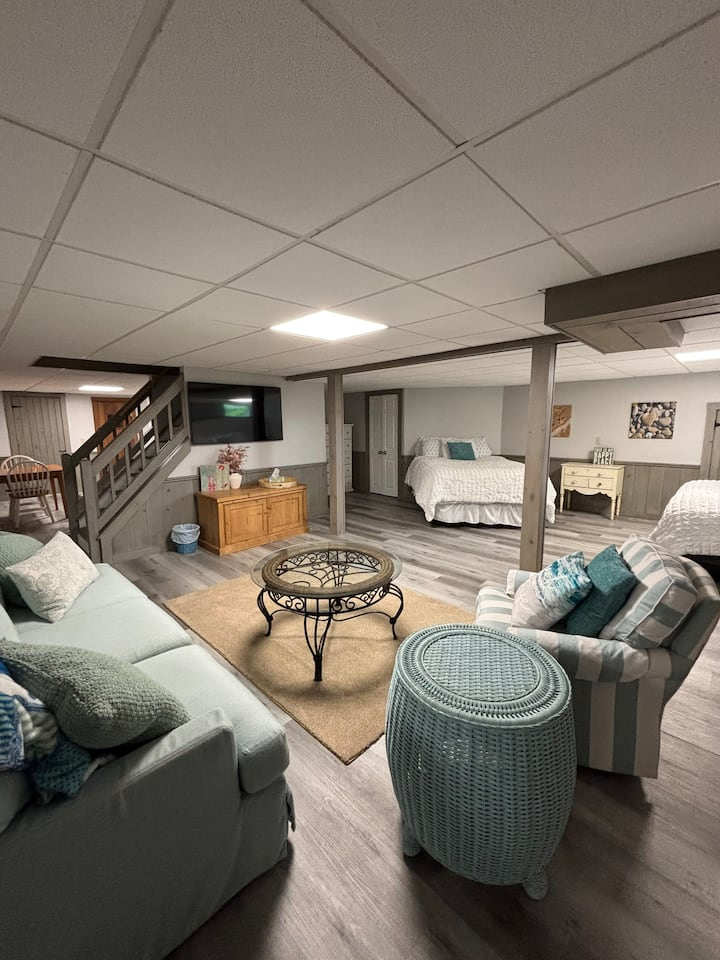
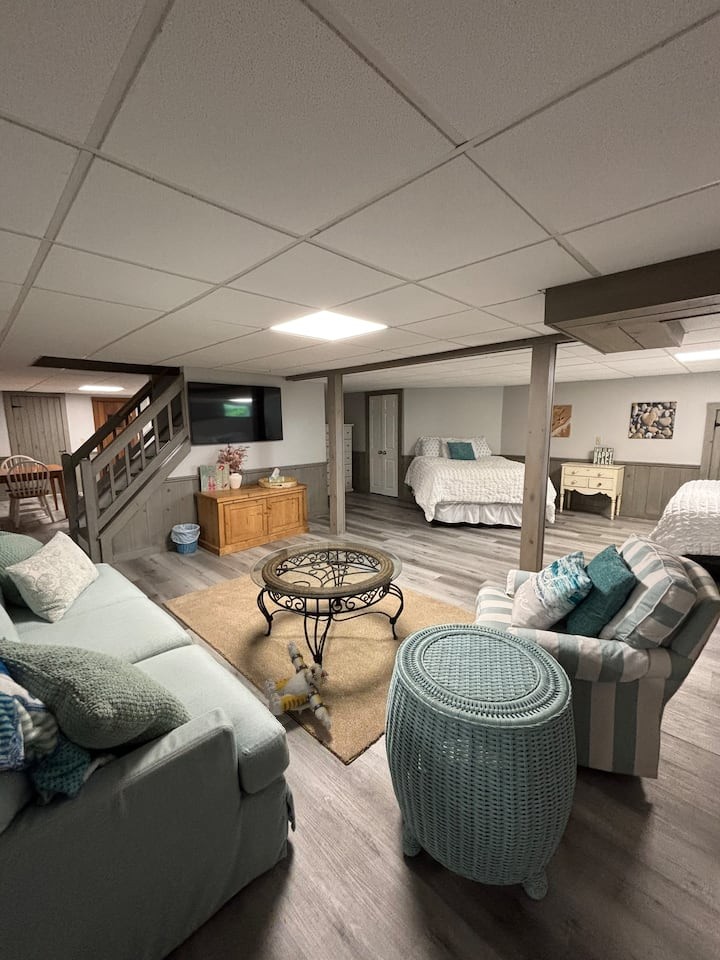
+ plush toy (299, 687)
